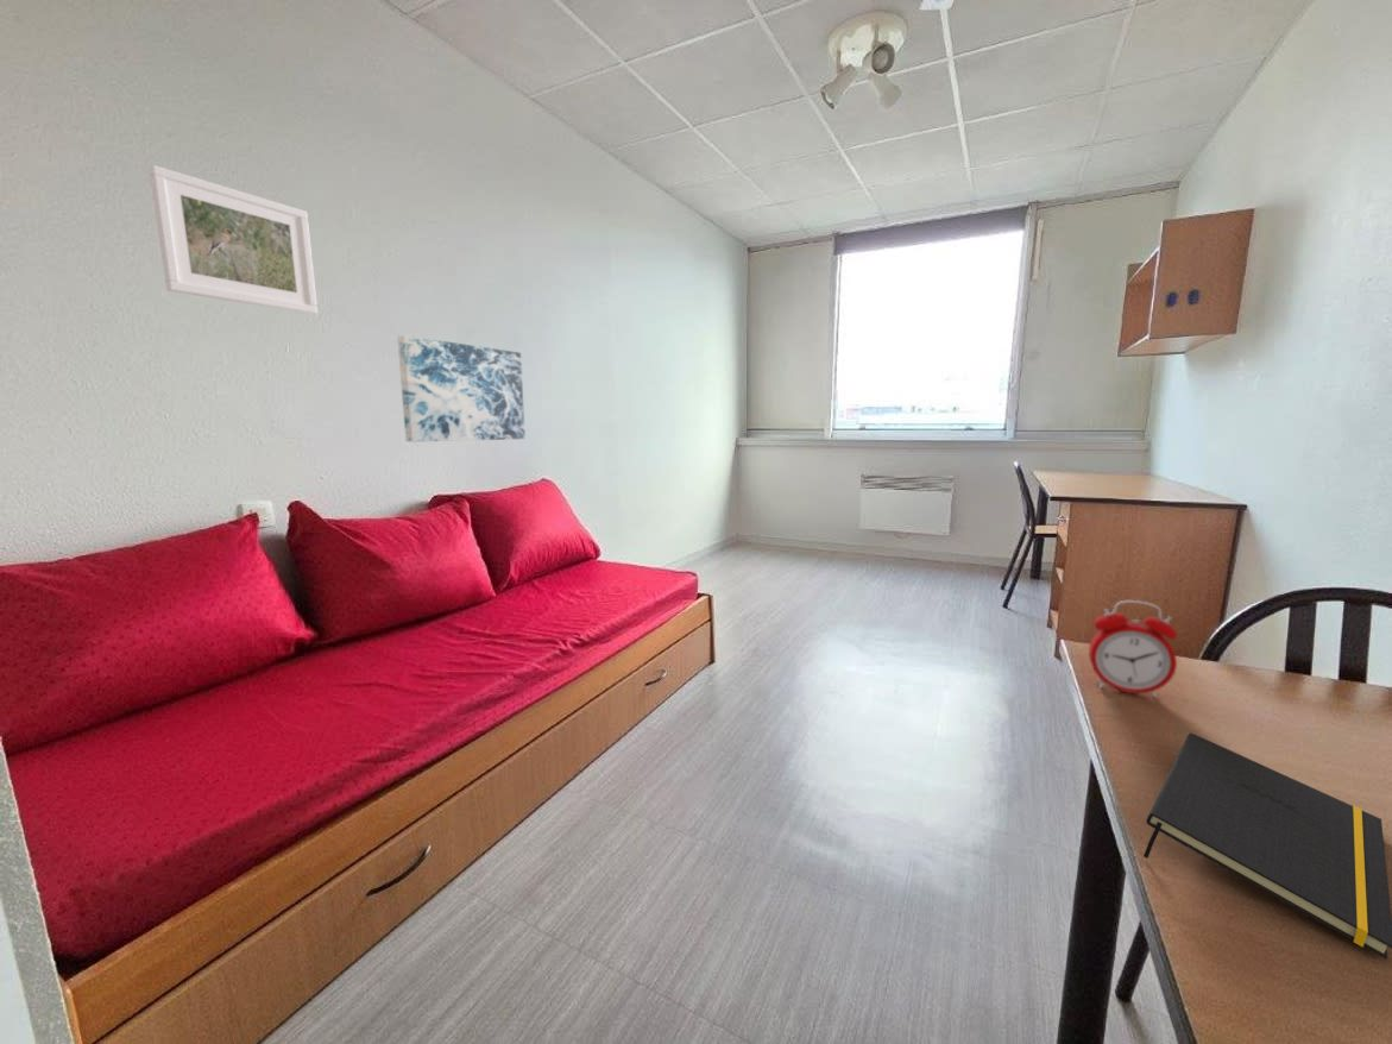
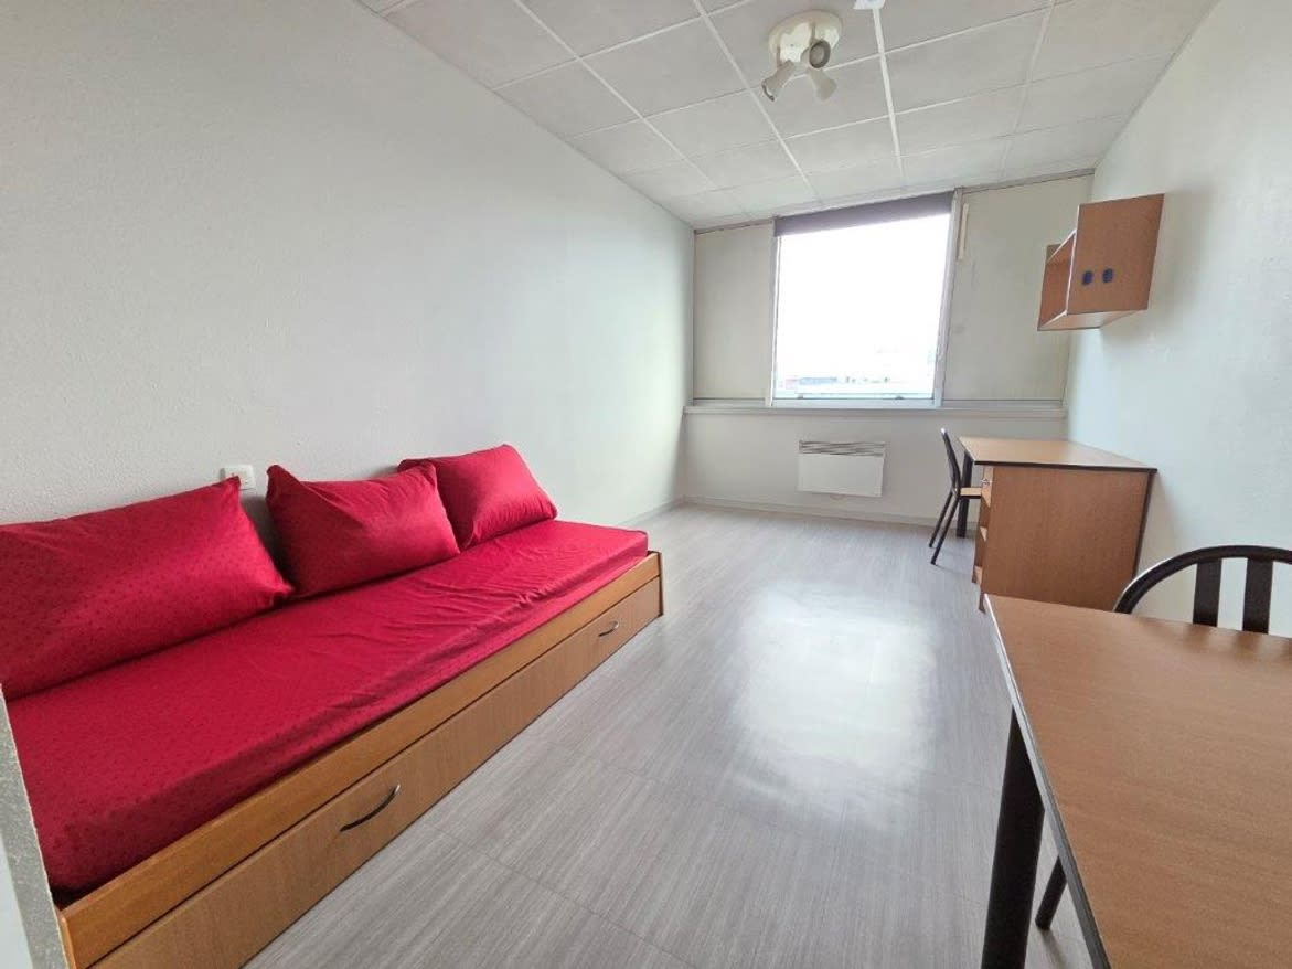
- alarm clock (1132, 646)
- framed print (243, 247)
- notepad (1266, 820)
- wall art (467, 392)
